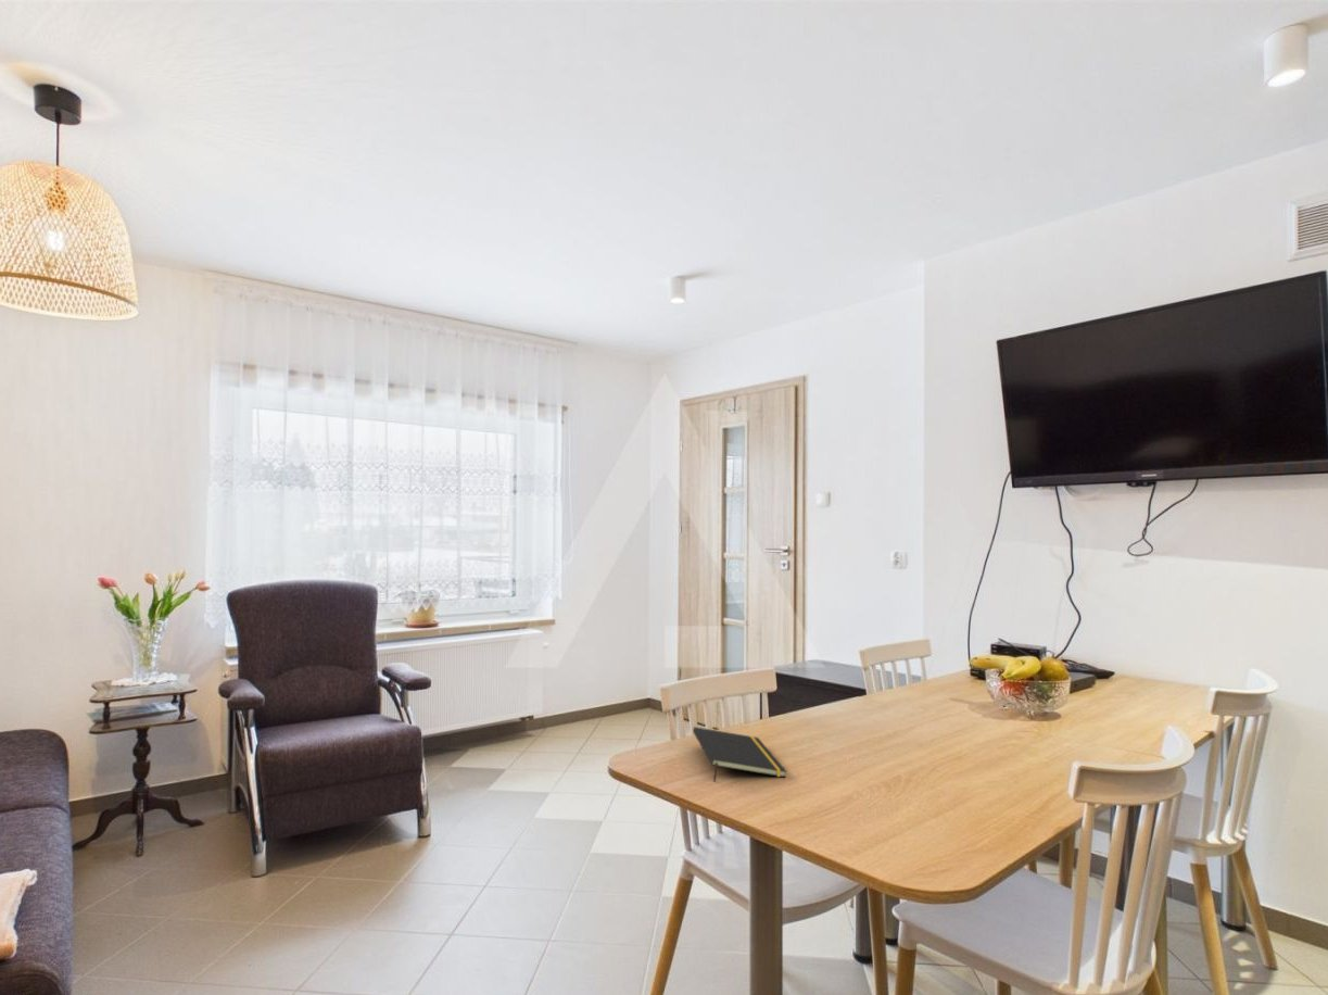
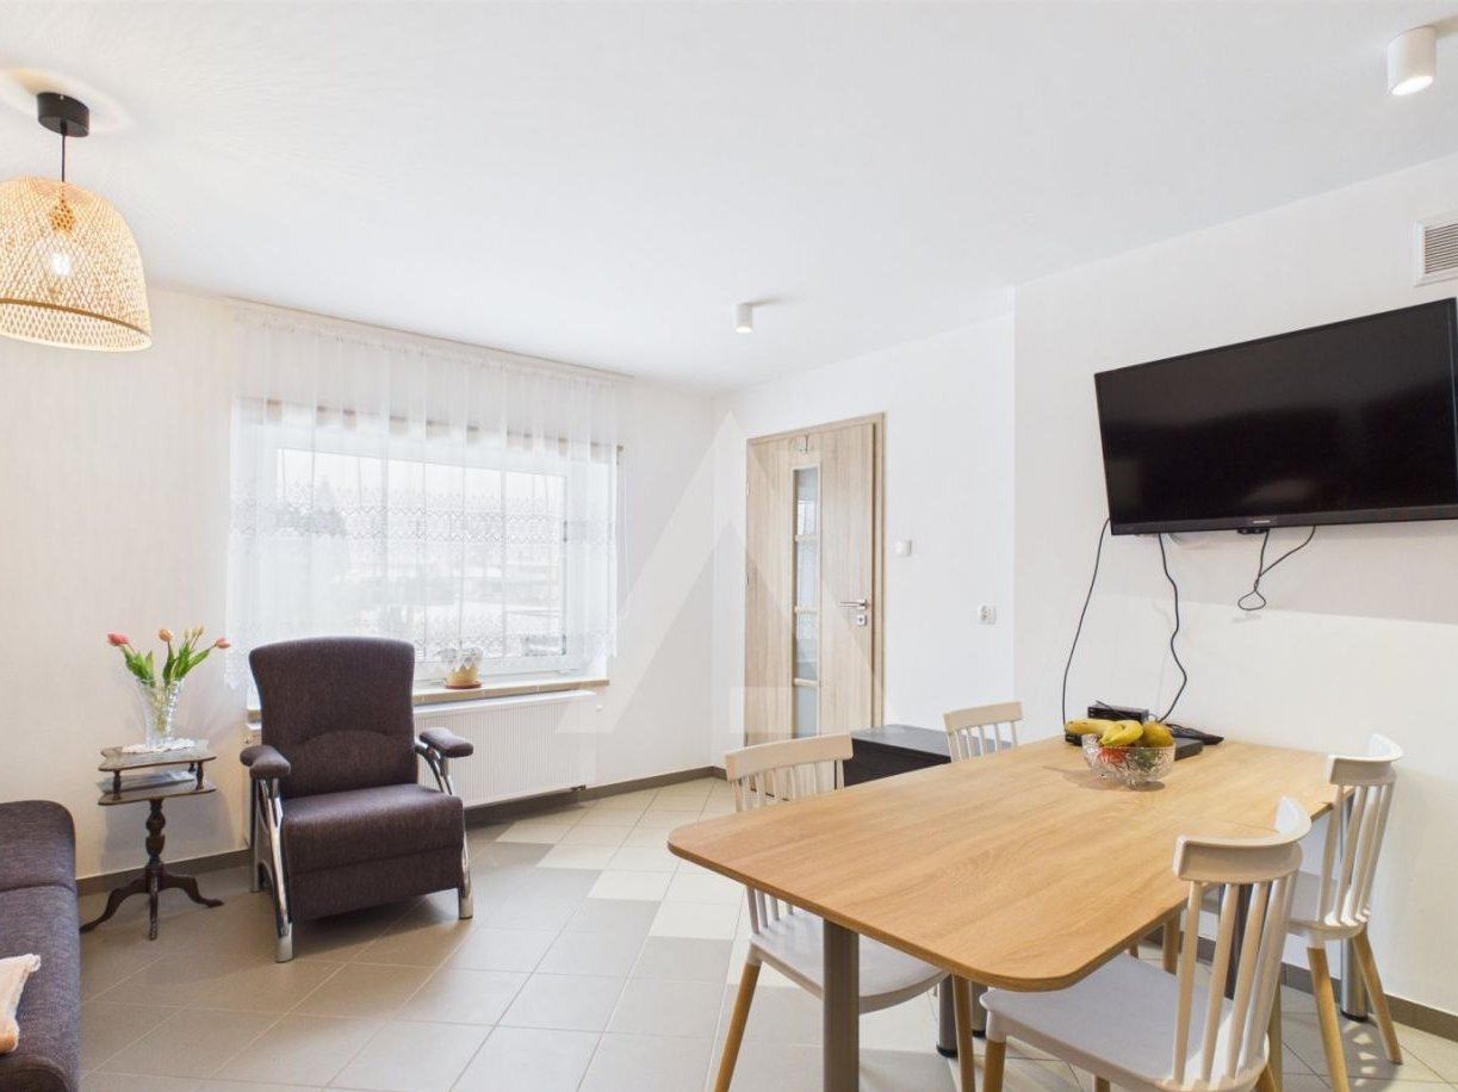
- notepad (736, 750)
